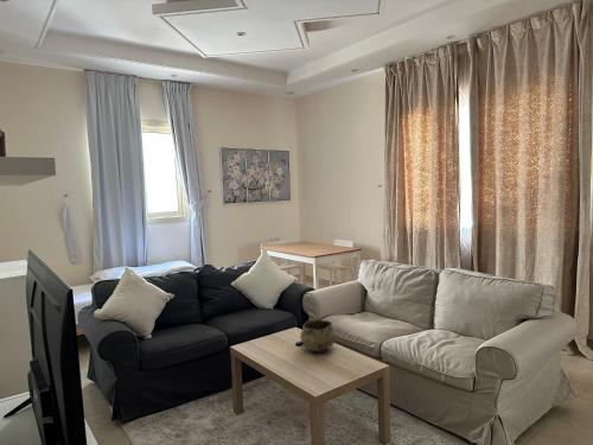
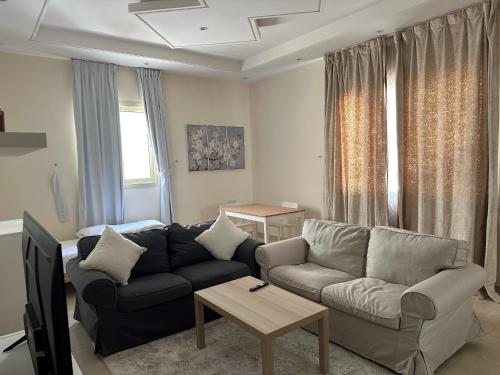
- decorative bowl (318, 336)
